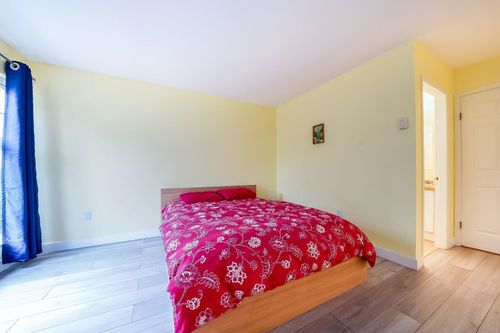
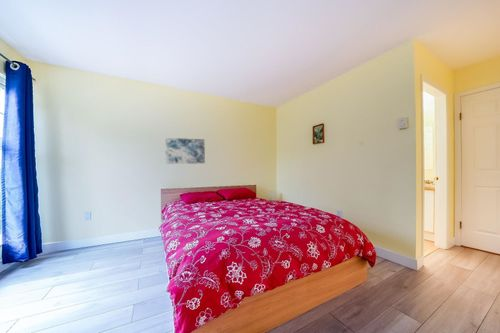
+ wall art (185, 151)
